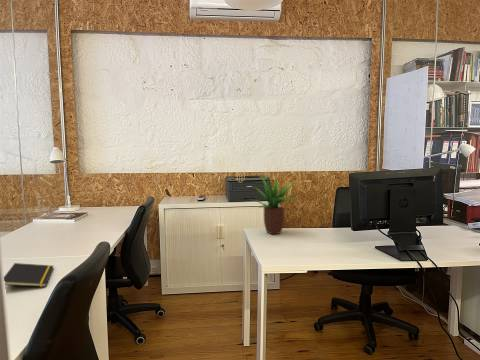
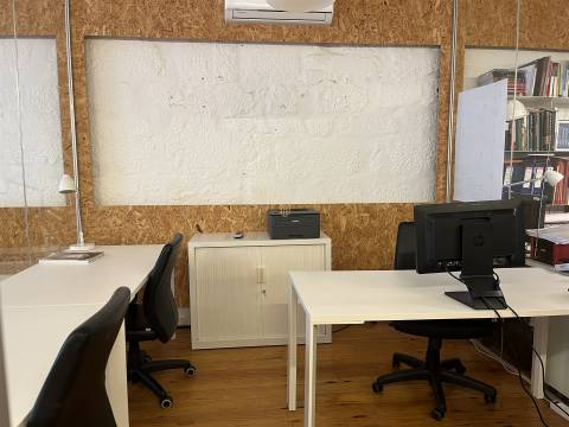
- potted plant (272, 204)
- notepad (29, 274)
